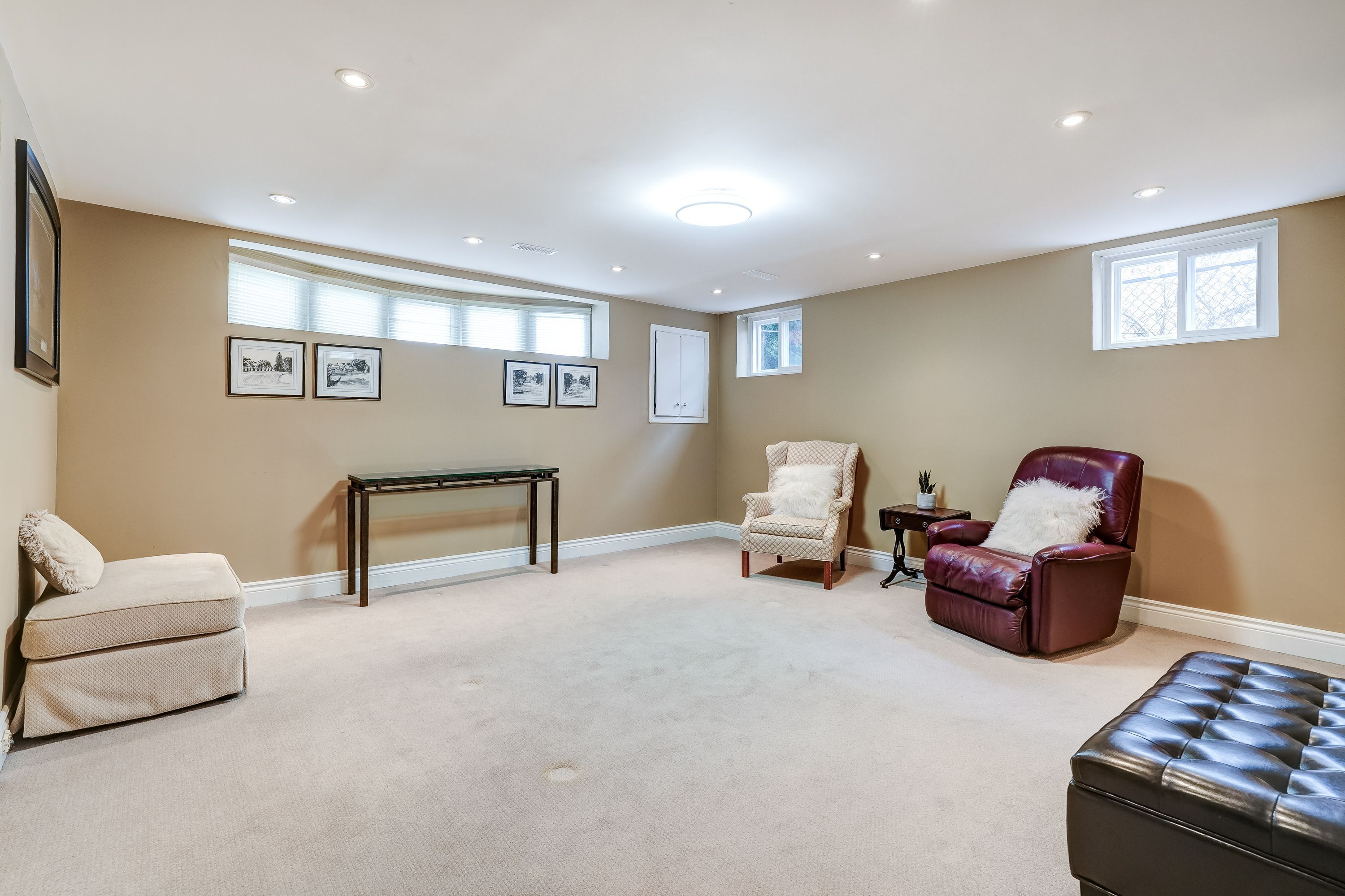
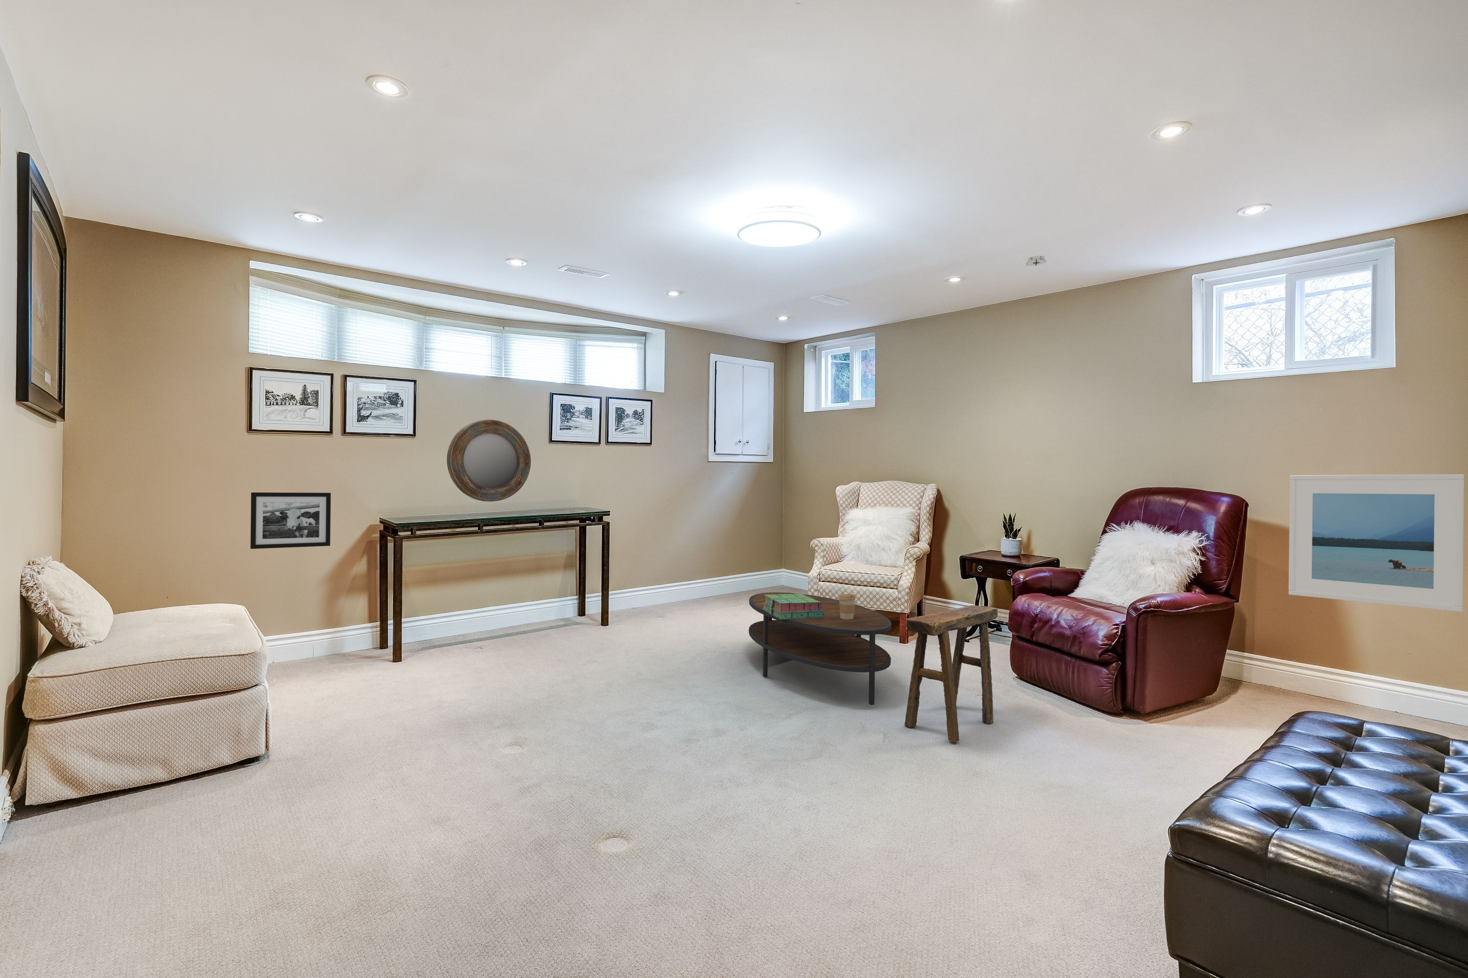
+ stack of books (791, 605)
+ home mirror (490, 461)
+ smoke detector (1036, 260)
+ picture frame (291, 520)
+ coffee cup (847, 606)
+ coffee table (813, 640)
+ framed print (1370, 538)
+ stool (952, 667)
